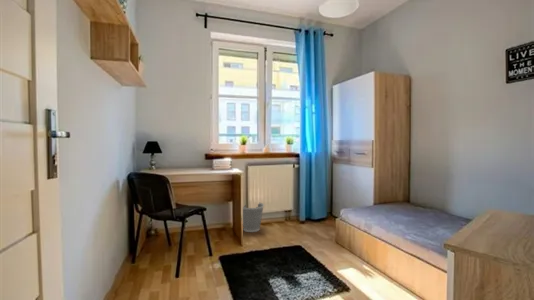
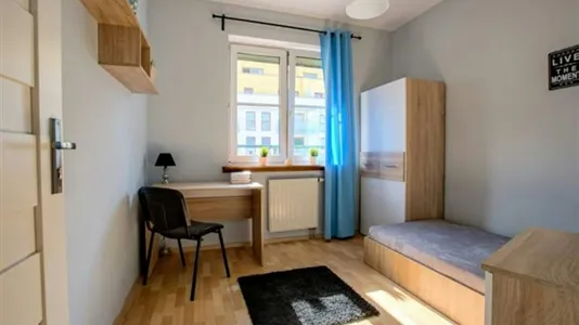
- wastebasket (251, 217)
